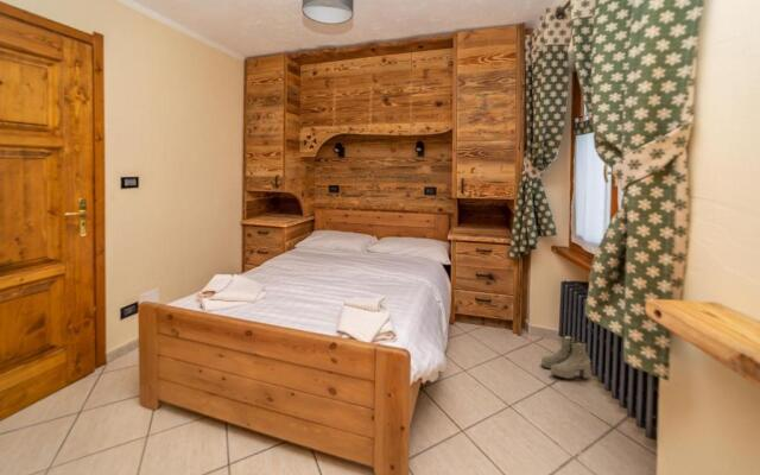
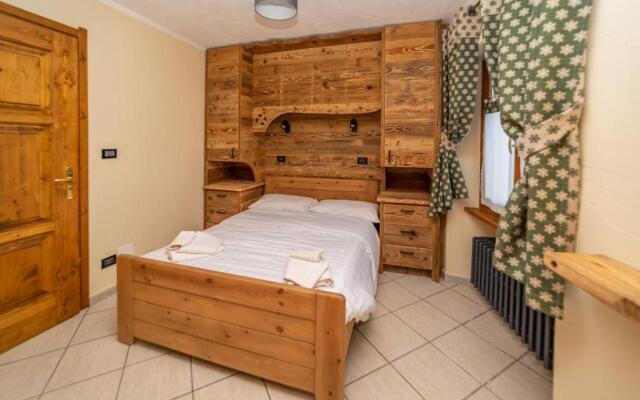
- boots (565, 355)
